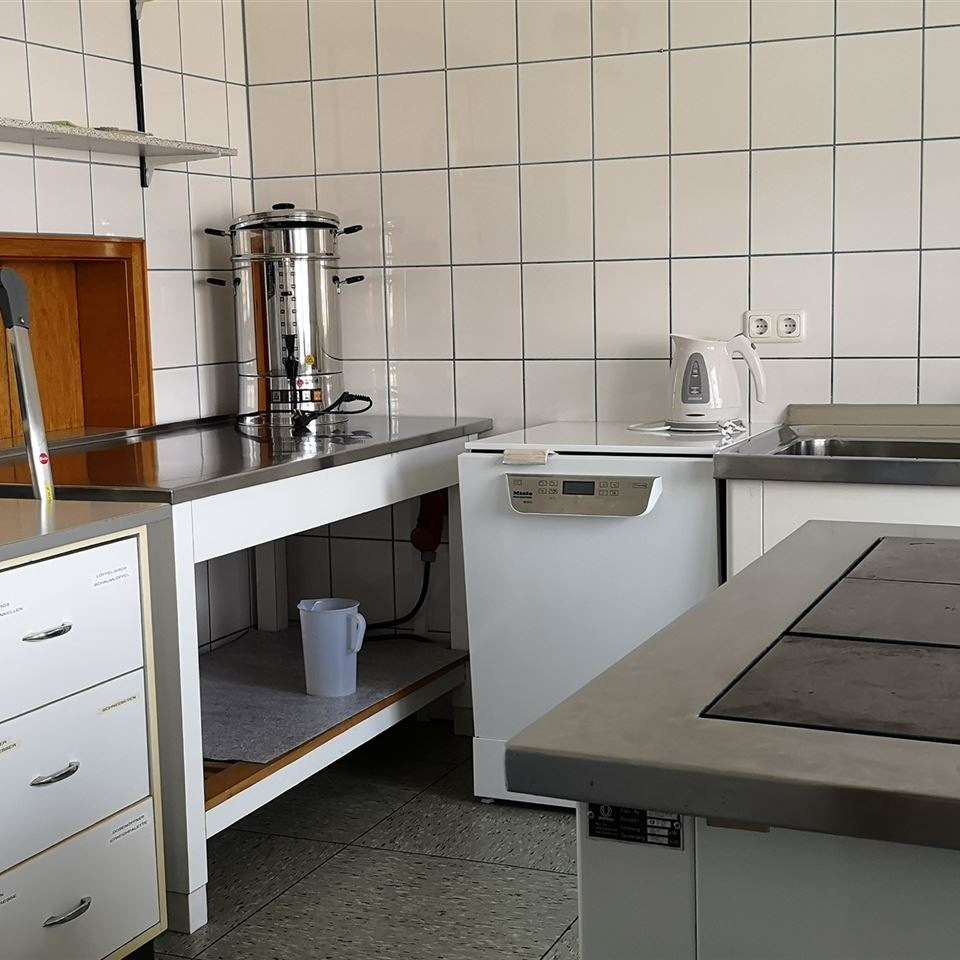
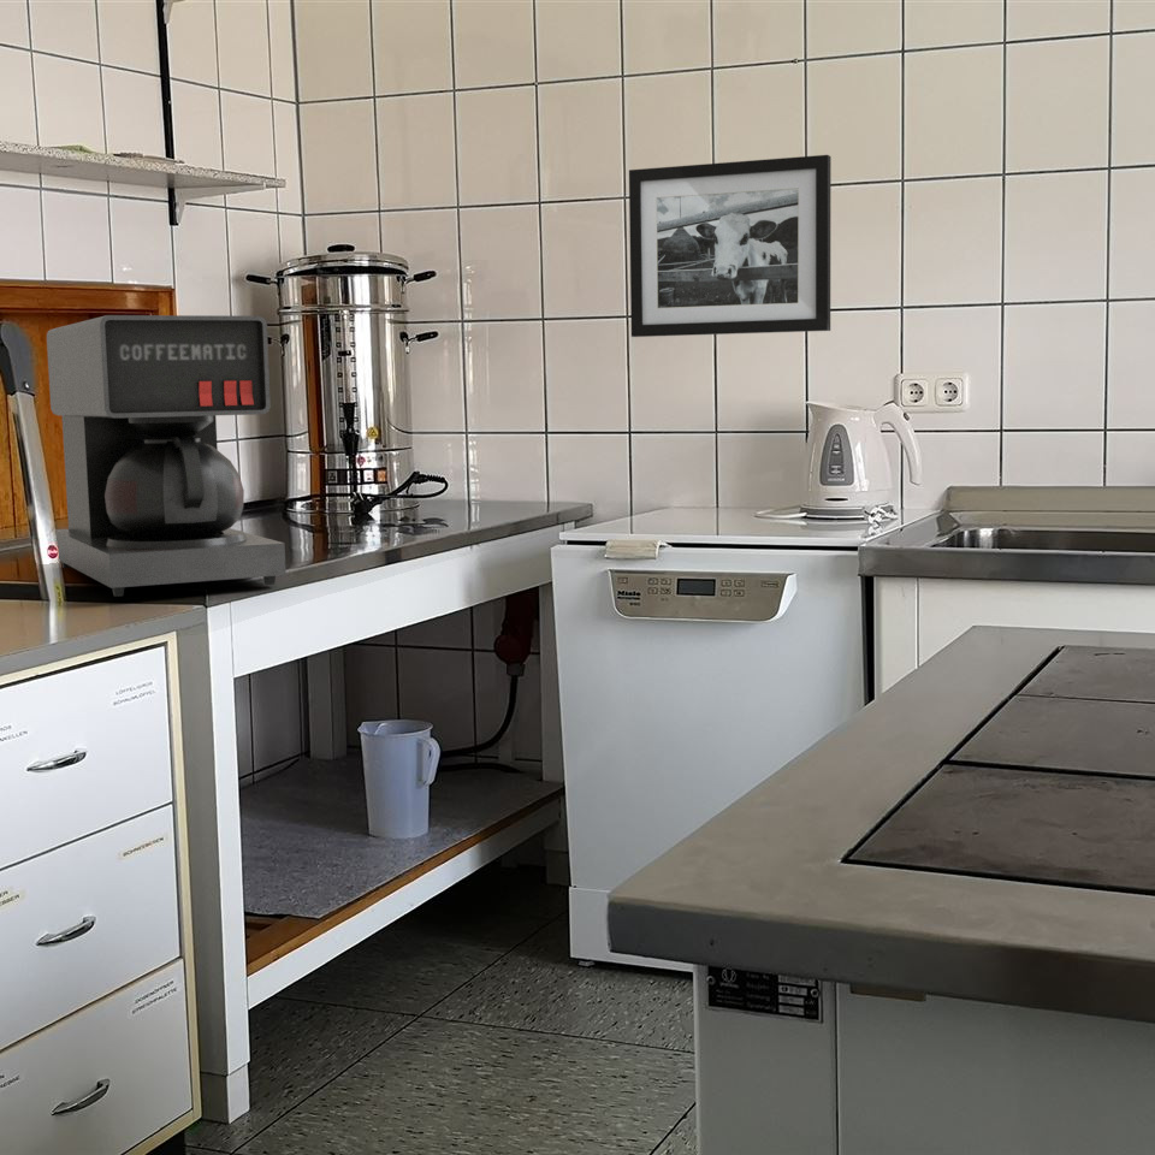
+ coffee maker (156, 450)
+ picture frame (728, 249)
